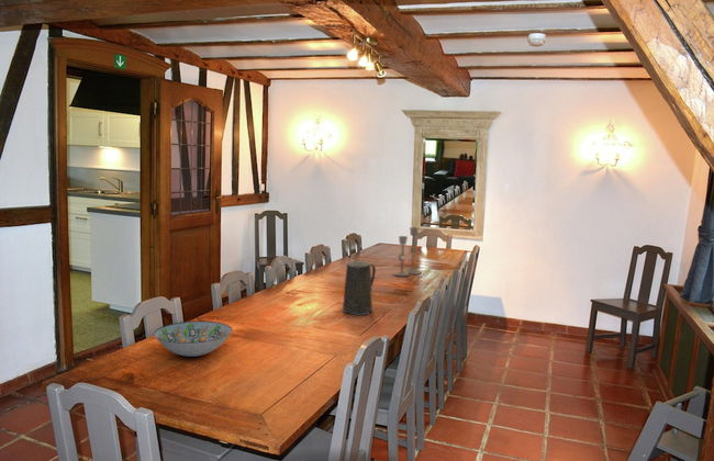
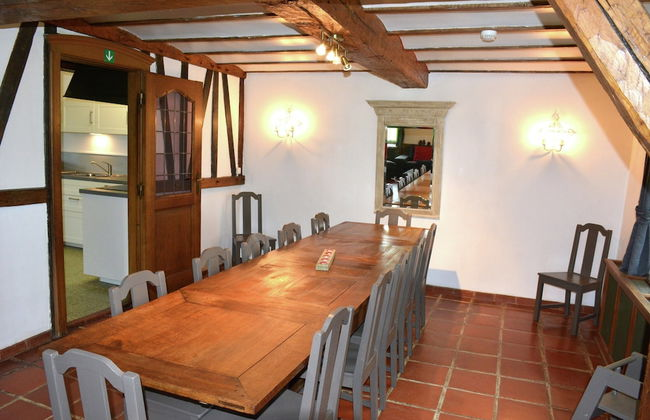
- pitcher (360, 285)
- candlestick (410, 249)
- decorative bowl (193, 341)
